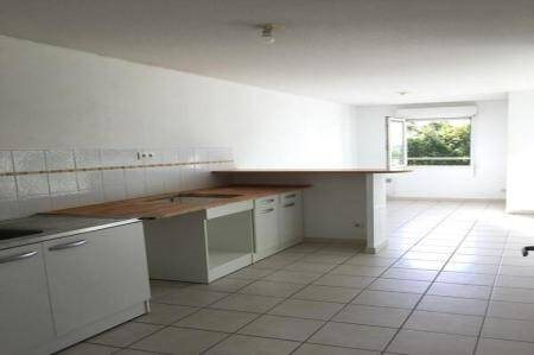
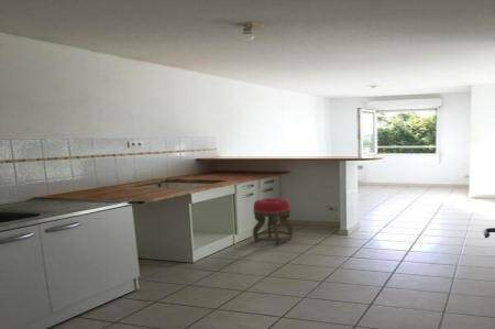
+ stool (272, 220)
